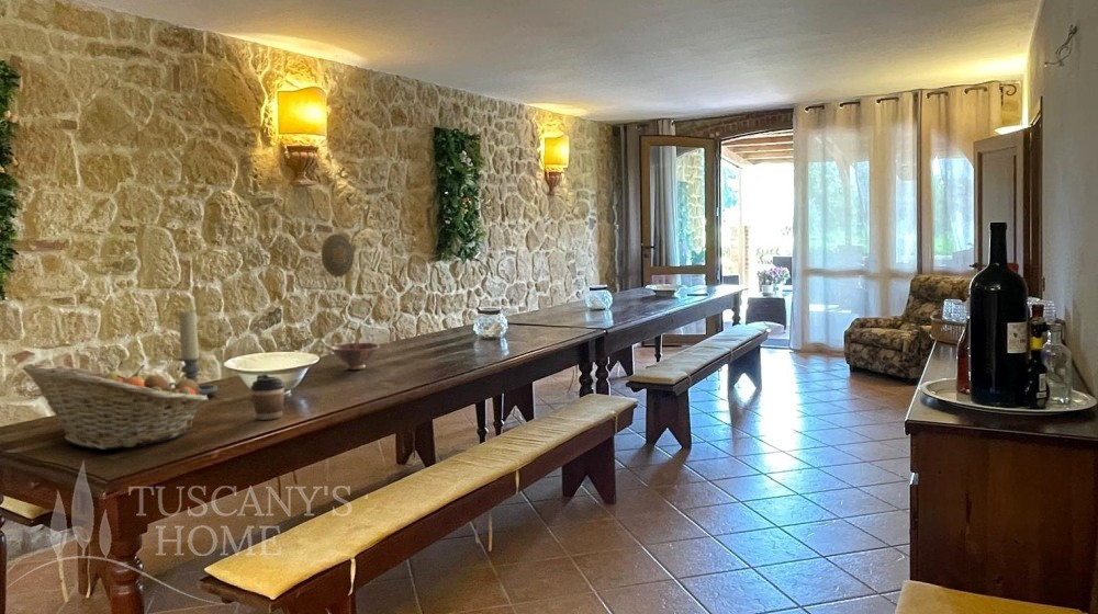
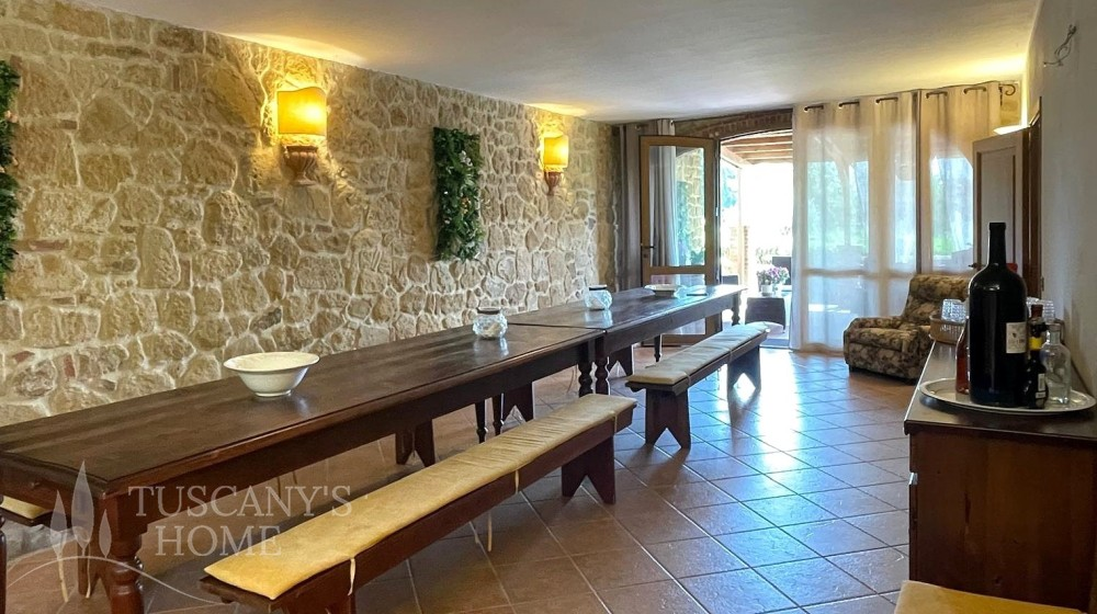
- bowl (355, 356)
- coffee cup (268, 396)
- candle holder (187, 352)
- decorative plate (338, 255)
- fruit basket (119, 397)
